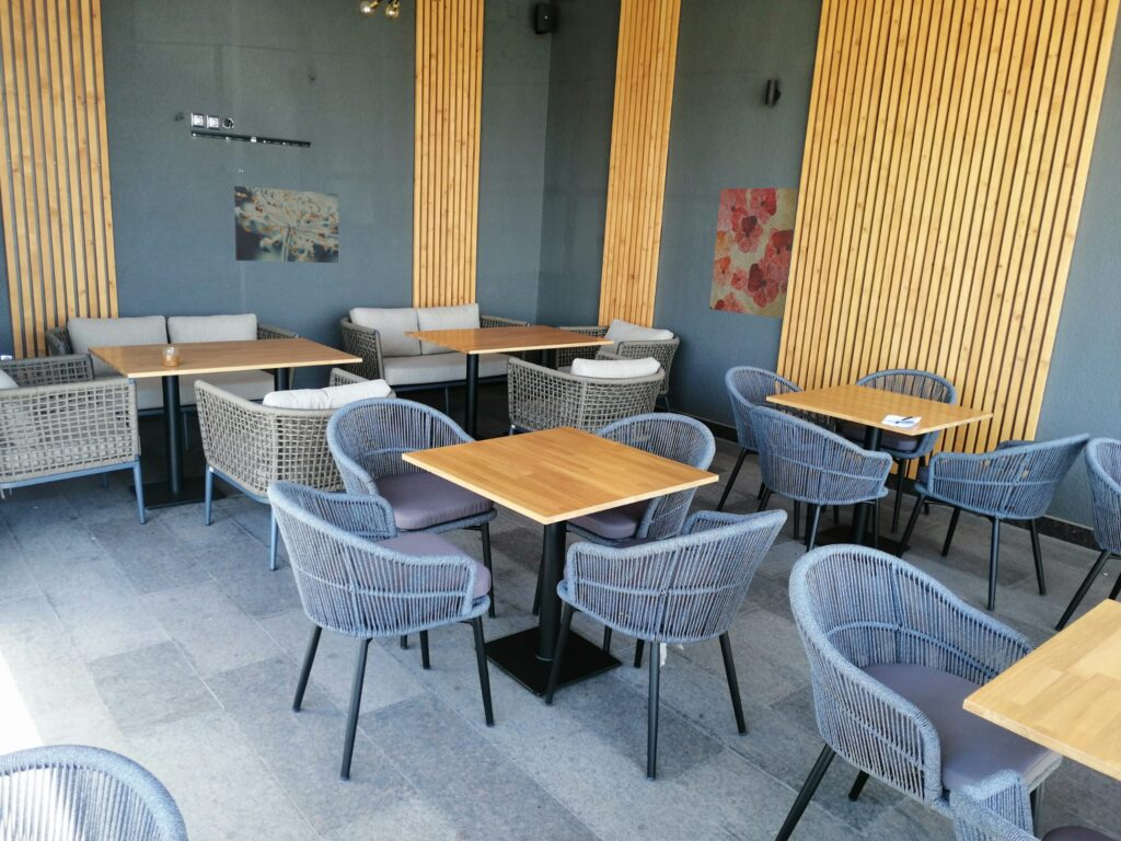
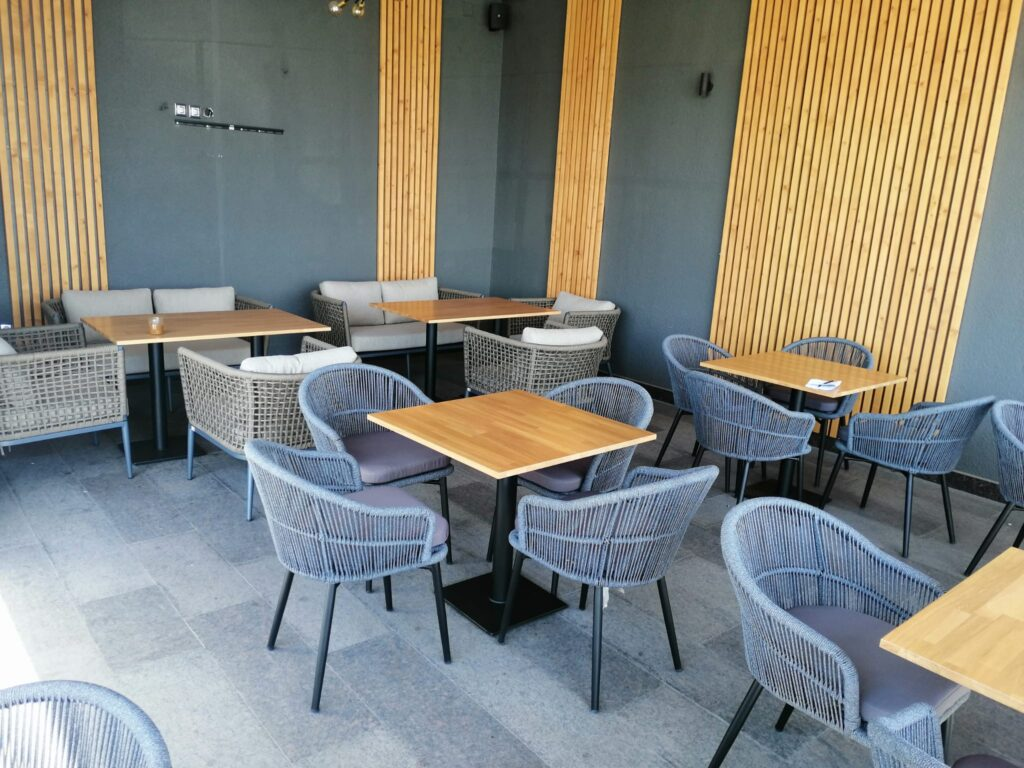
- wall art (751, 252)
- wall art (288, 226)
